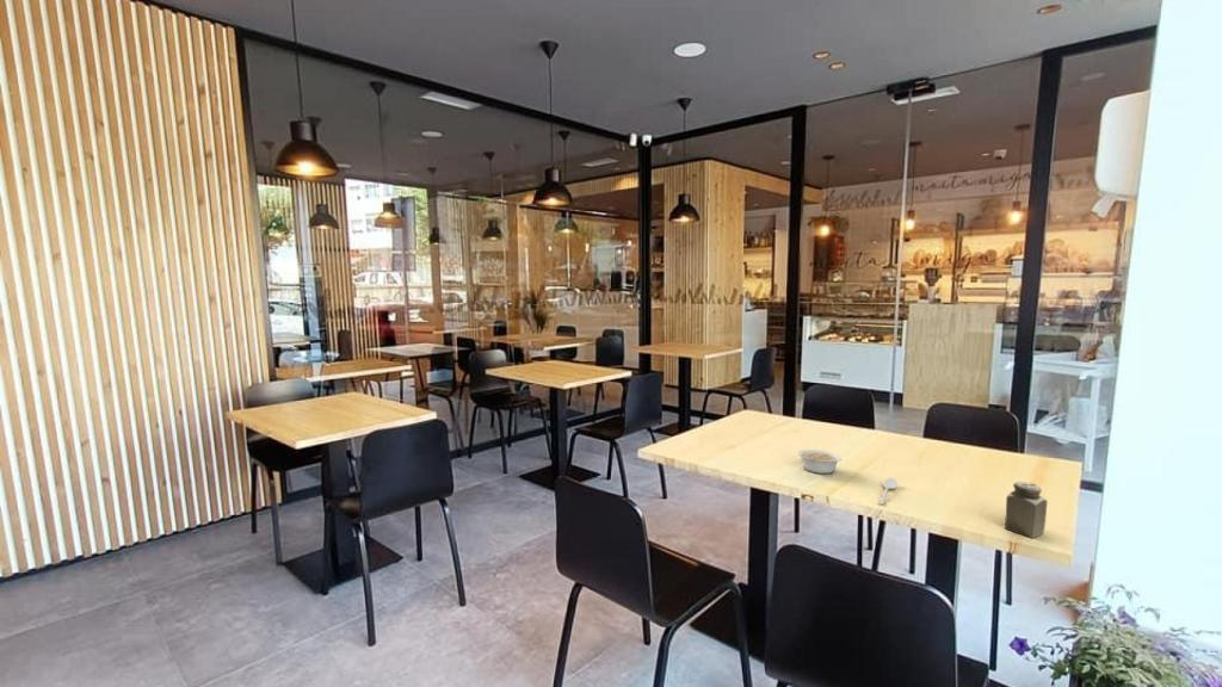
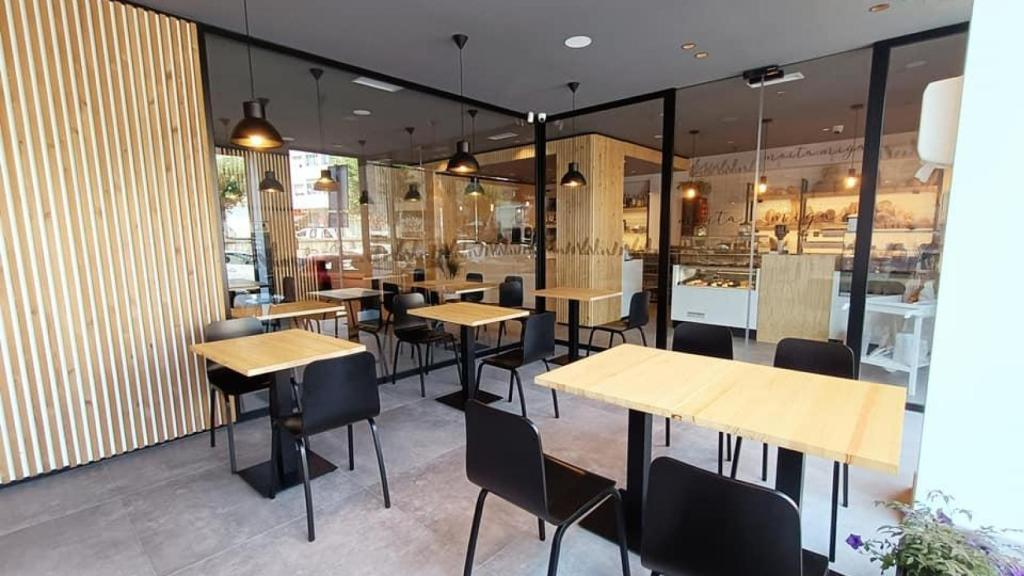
- spoon (885, 490)
- salt shaker (1025, 507)
- legume (820, 460)
